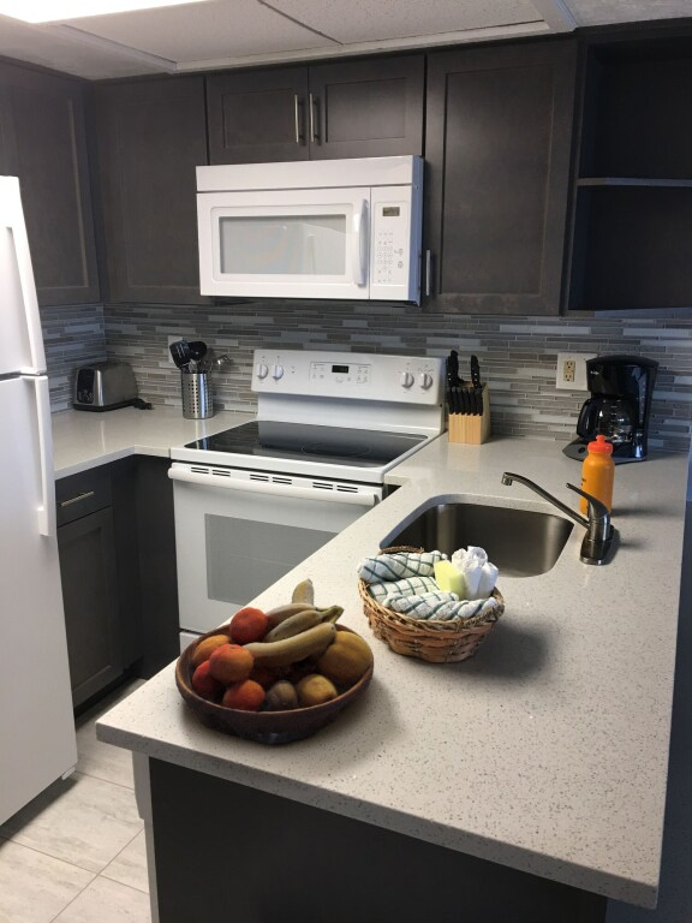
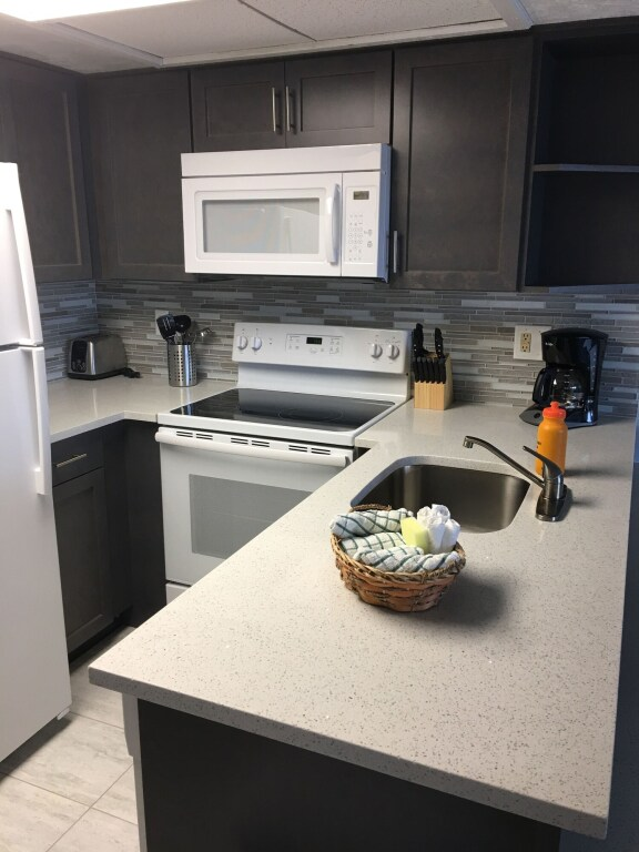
- fruit bowl (274, 650)
